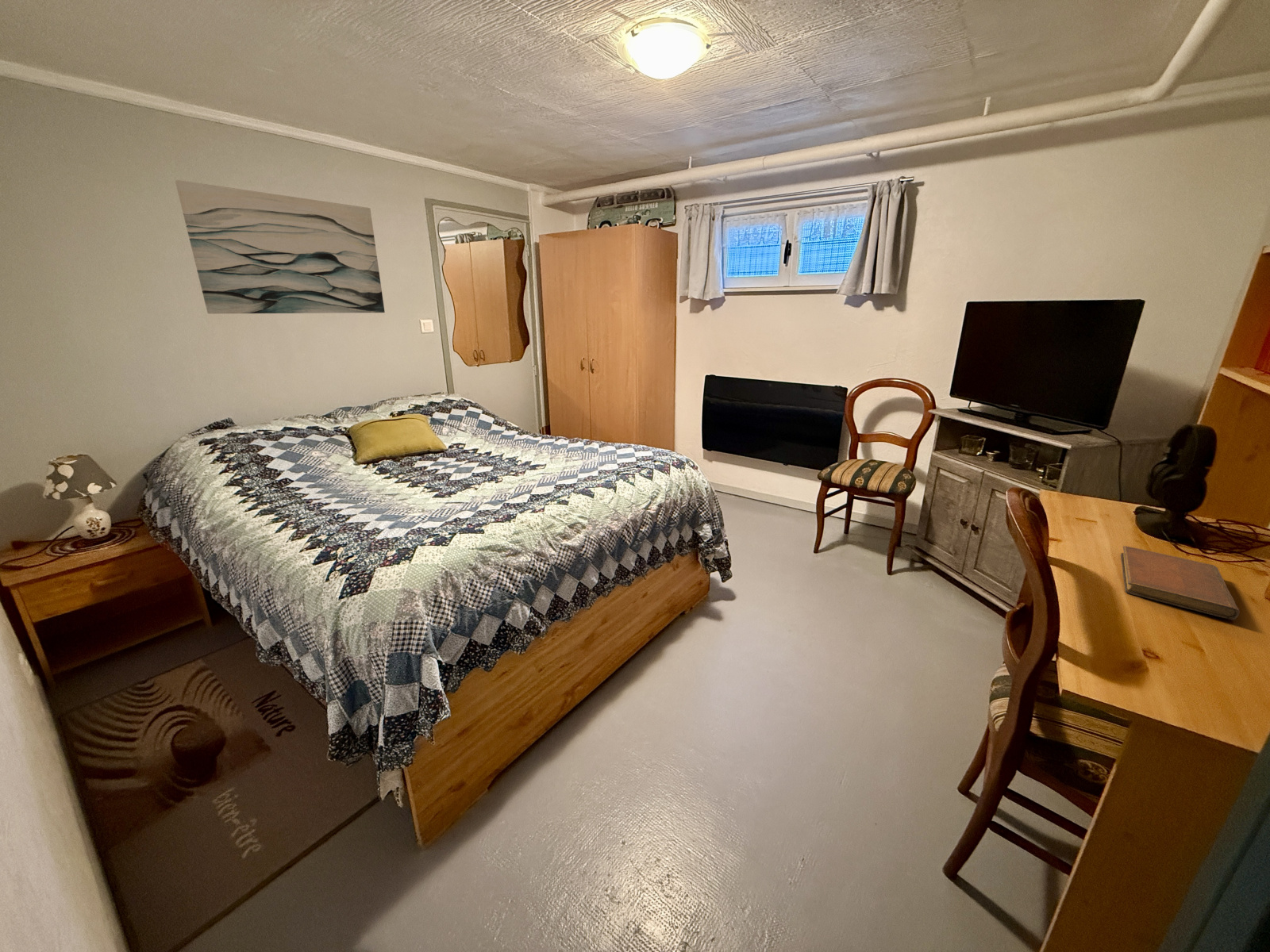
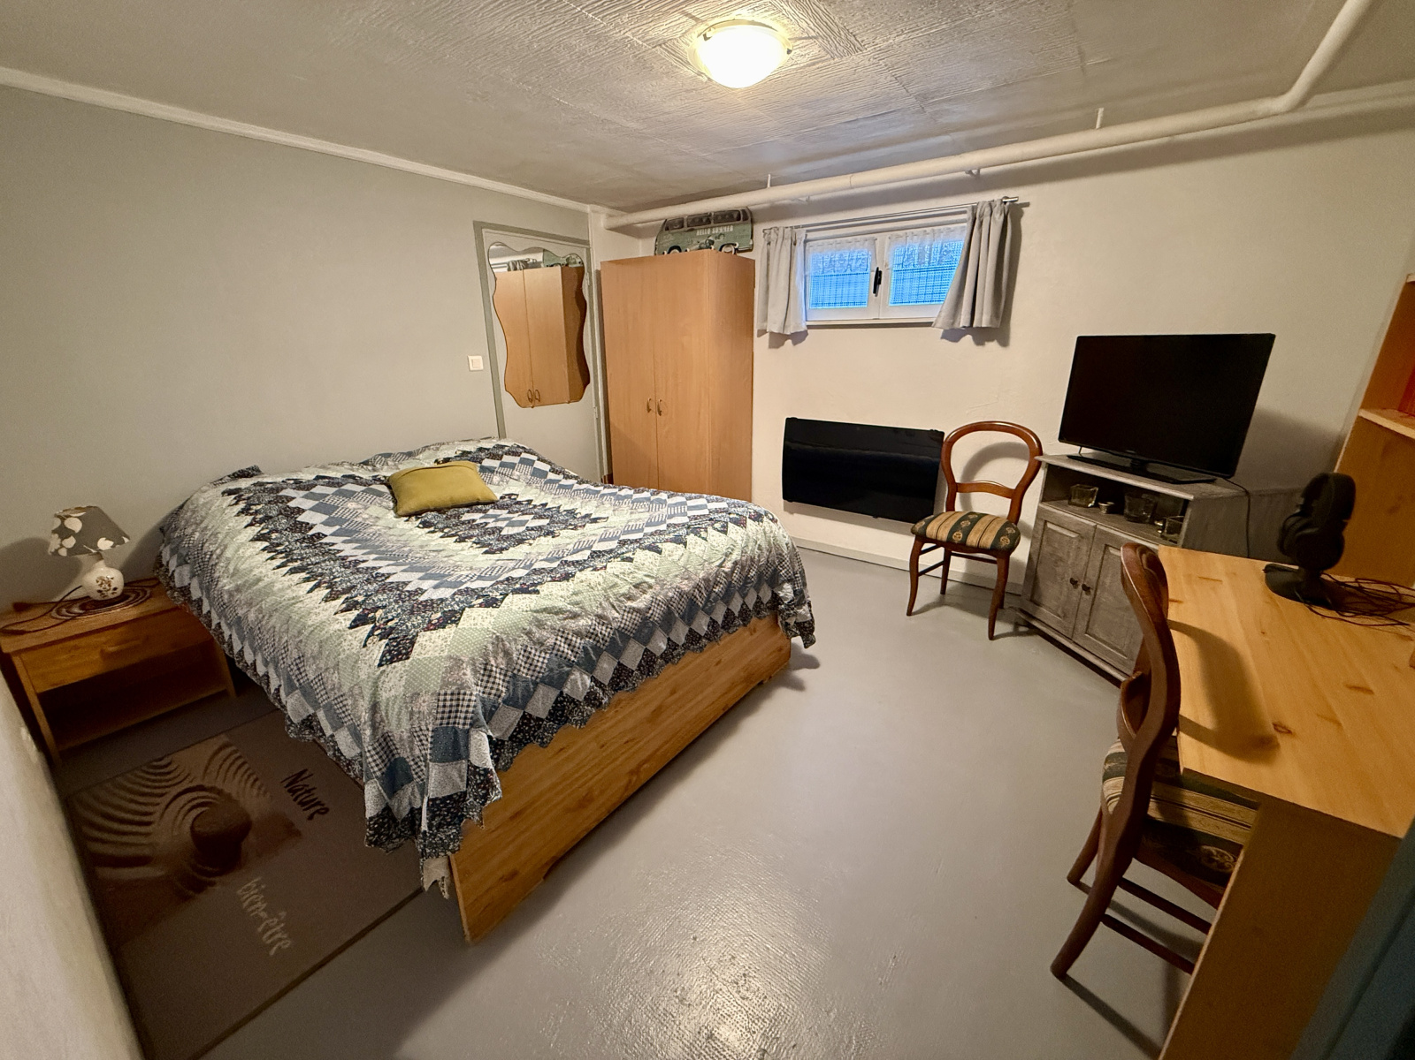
- notebook (1173, 578)
- wall art (295, 256)
